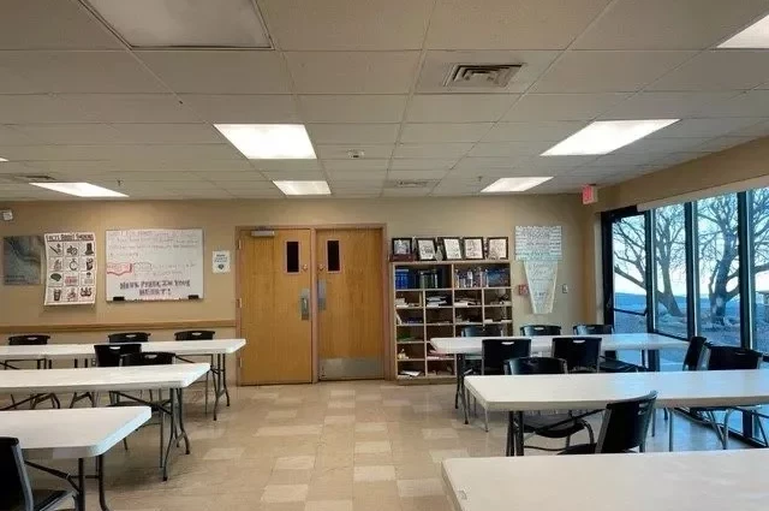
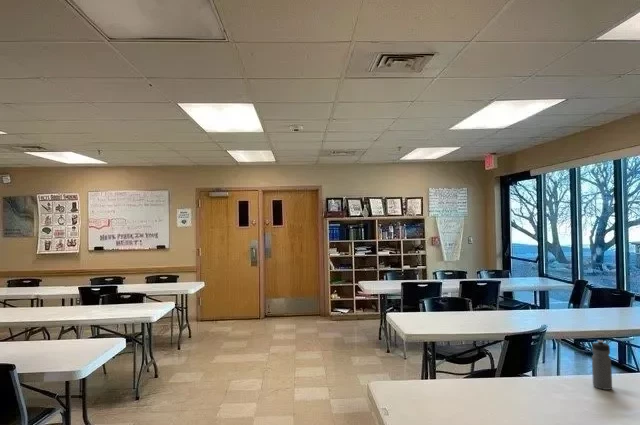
+ water bottle (601, 363)
